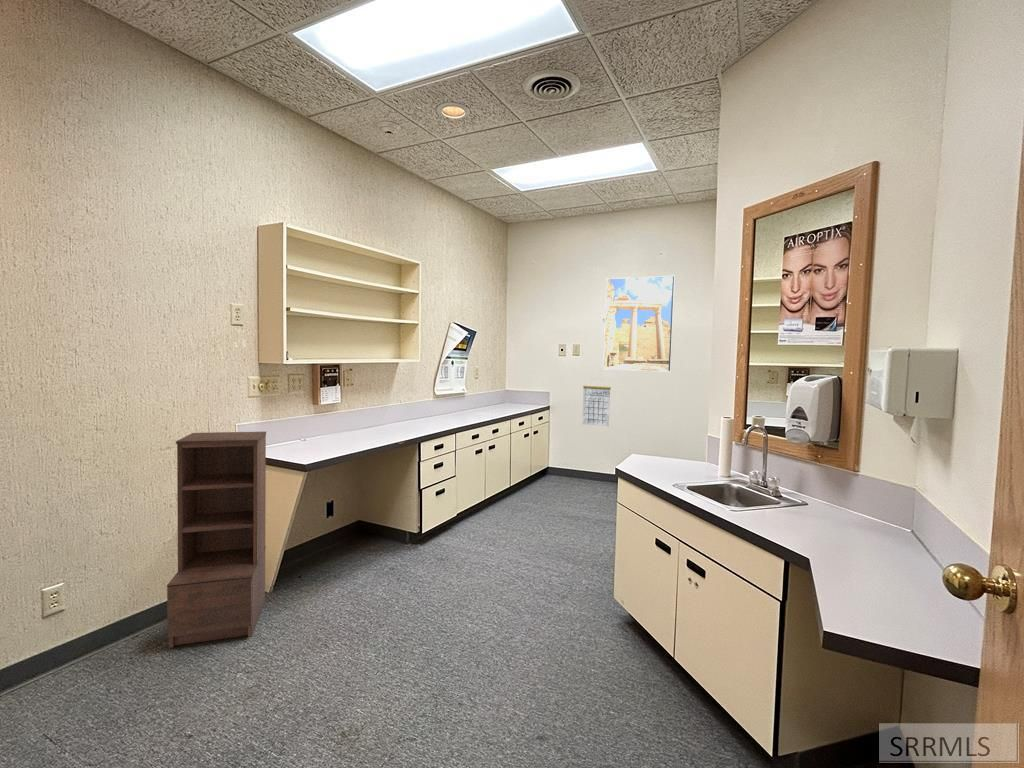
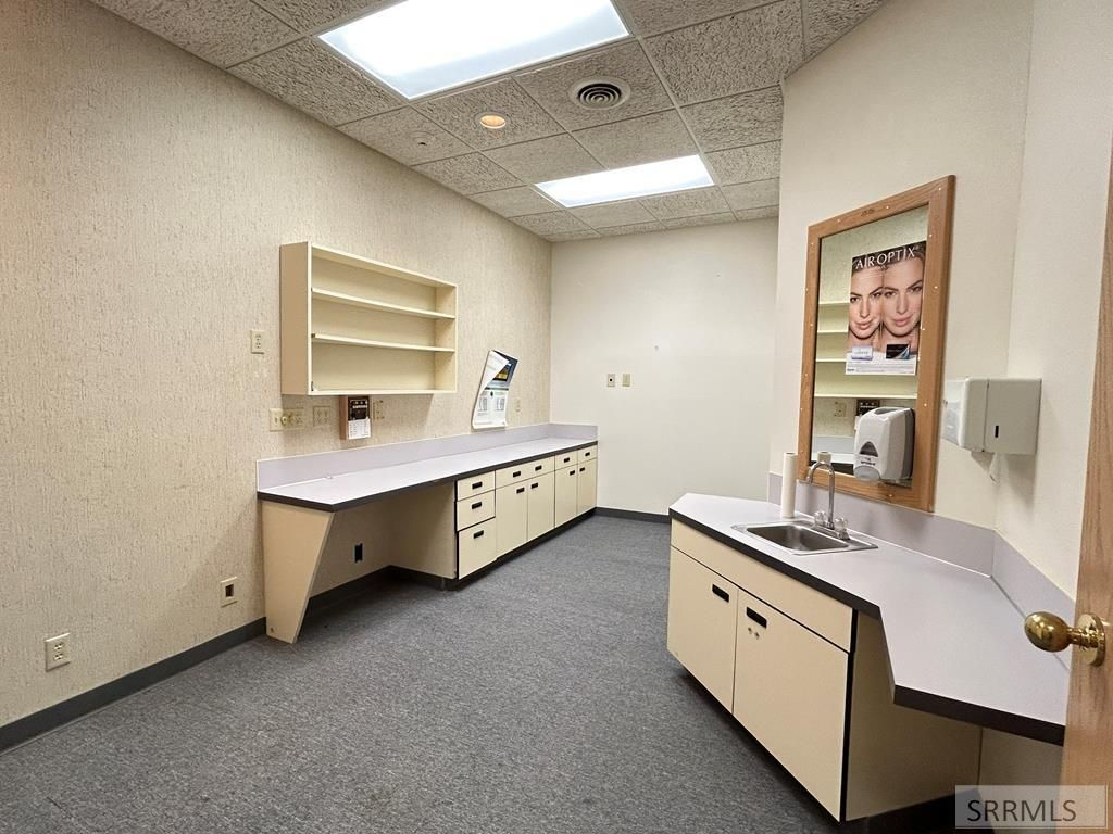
- calendar (596, 401)
- bookshelf (221, 531)
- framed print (638, 324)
